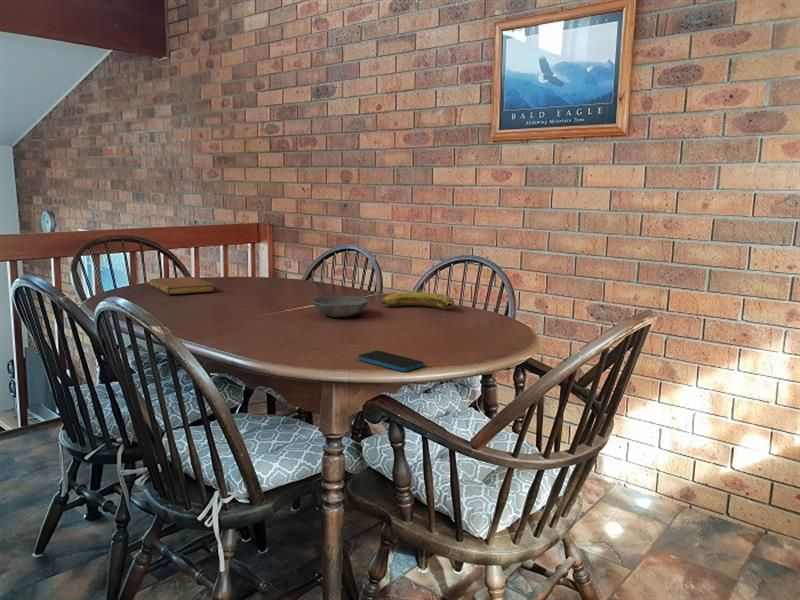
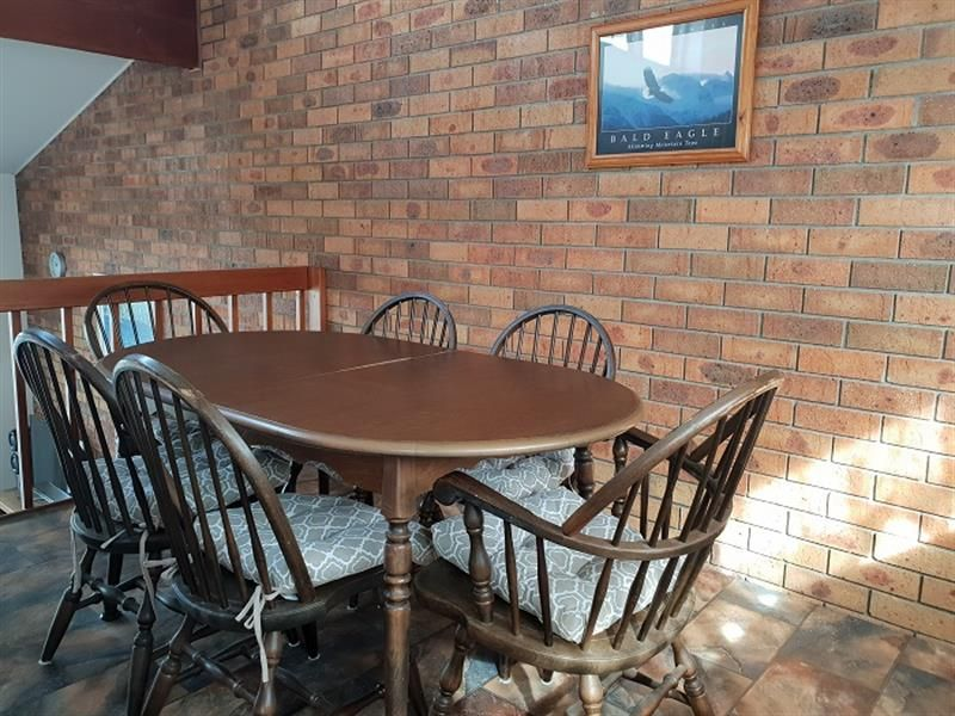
- banana (420, 301)
- notebook (181, 284)
- smartphone (390, 360)
- bowl (340, 307)
